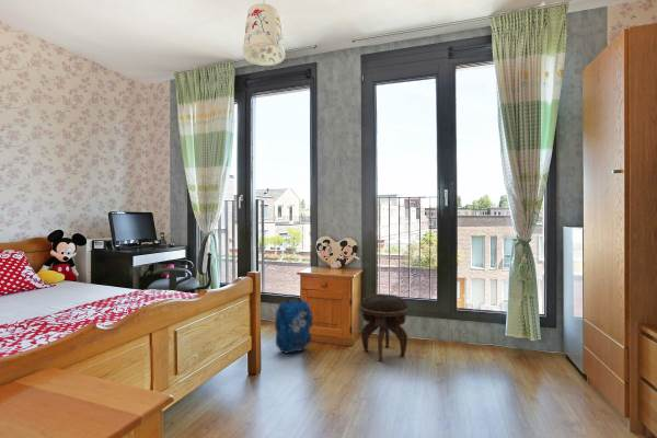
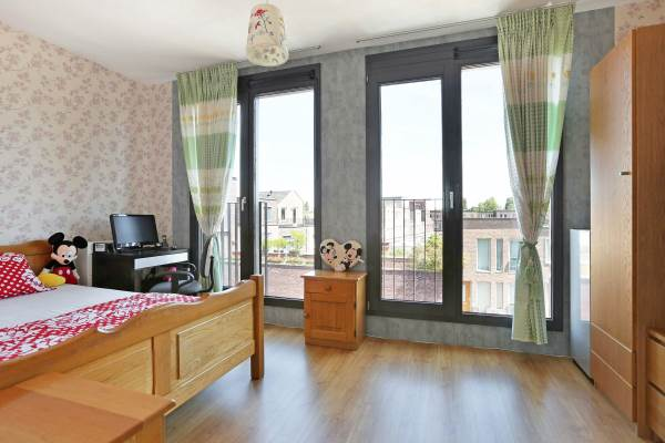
- backpack (293, 323)
- footstool (383, 324)
